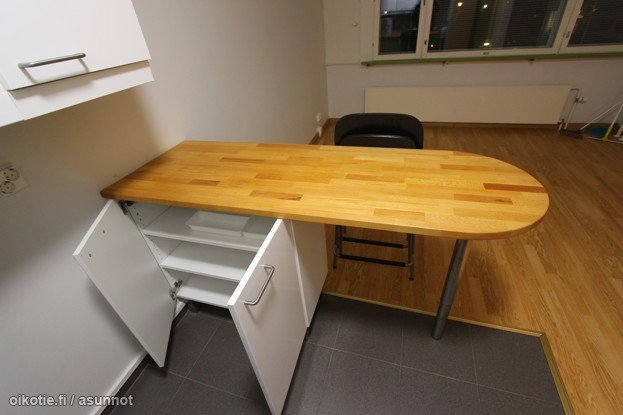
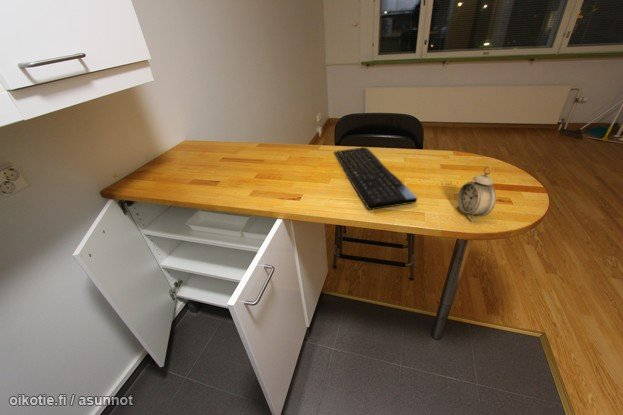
+ alarm clock (477, 191)
+ keyboard (367, 171)
